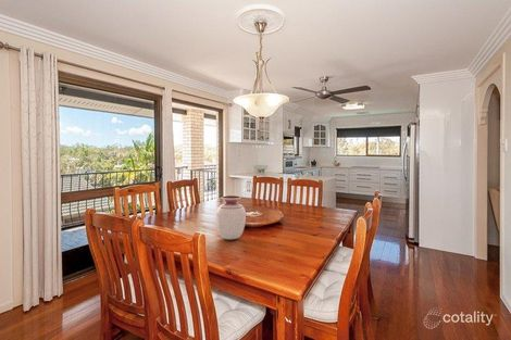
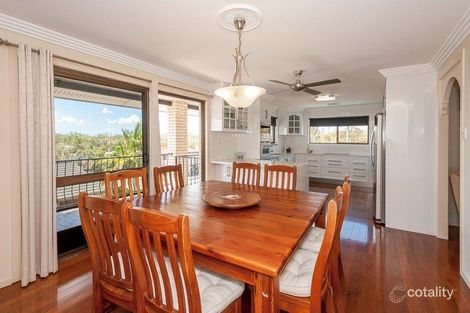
- vase (230, 217)
